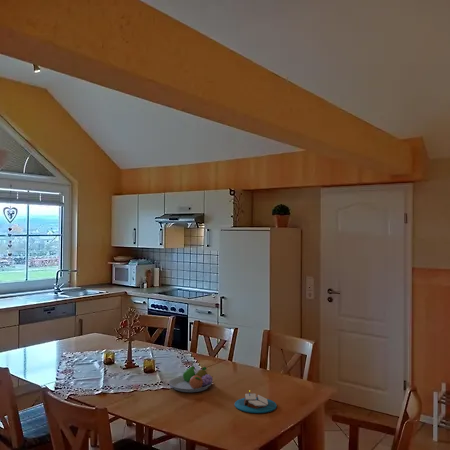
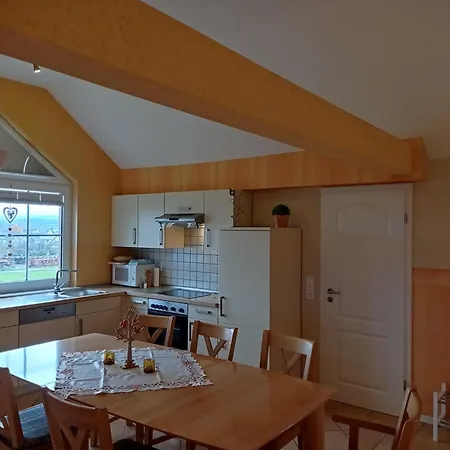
- candle (255, 398)
- fruit bowl (191, 377)
